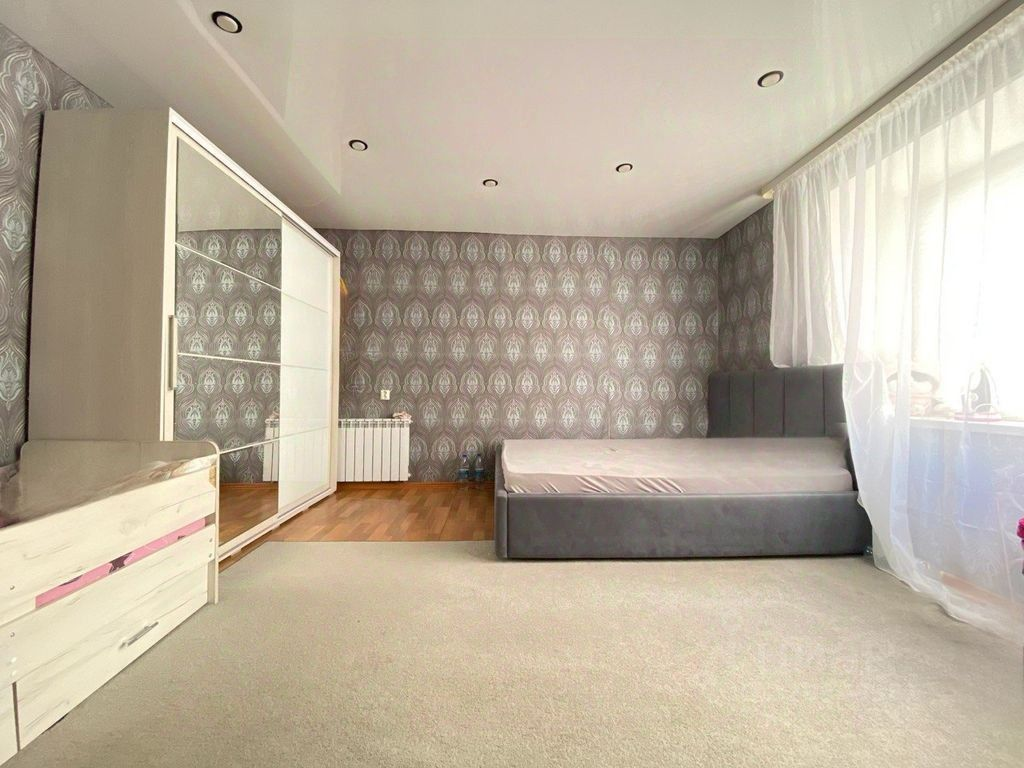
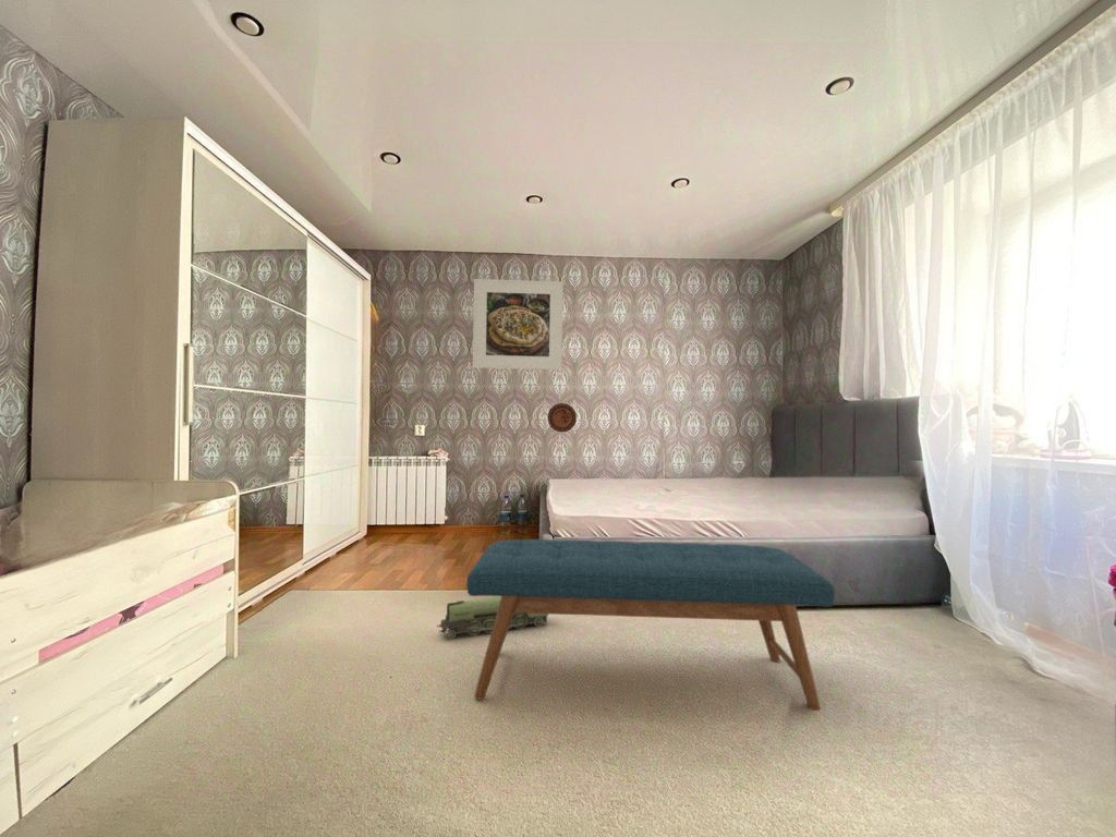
+ bench (640, 614)
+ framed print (518, 324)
+ toy train (494, 612)
+ decorative plate (561, 417)
